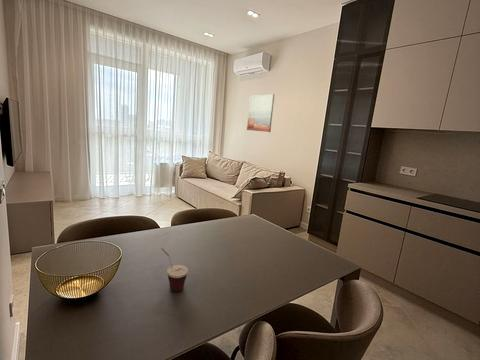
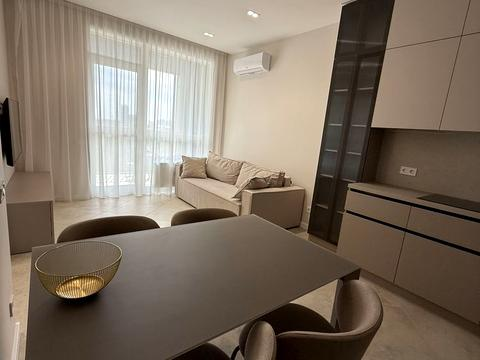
- wall art (259, 113)
- cup (172, 269)
